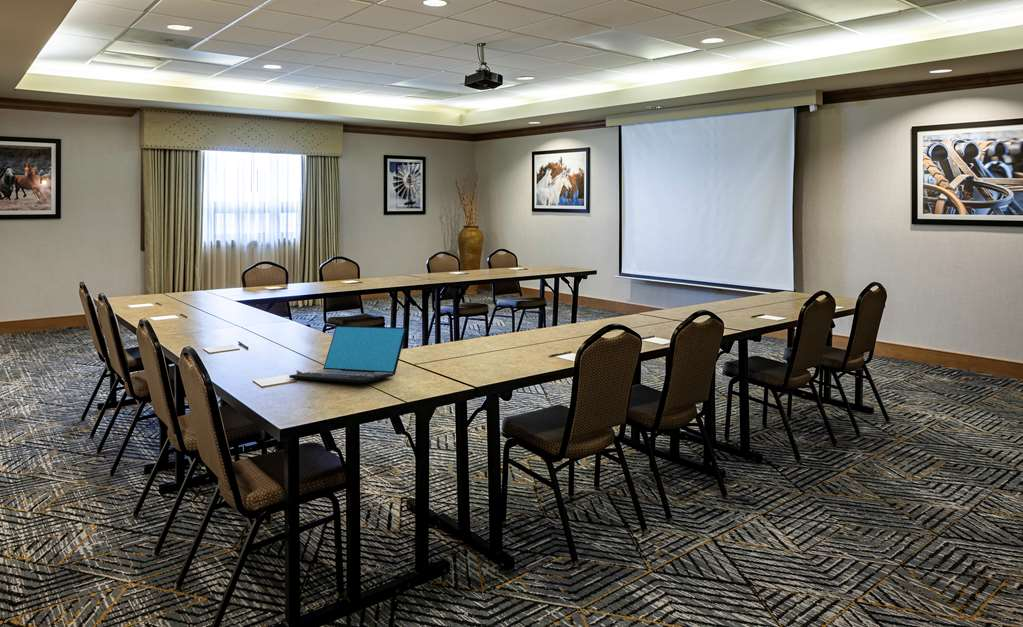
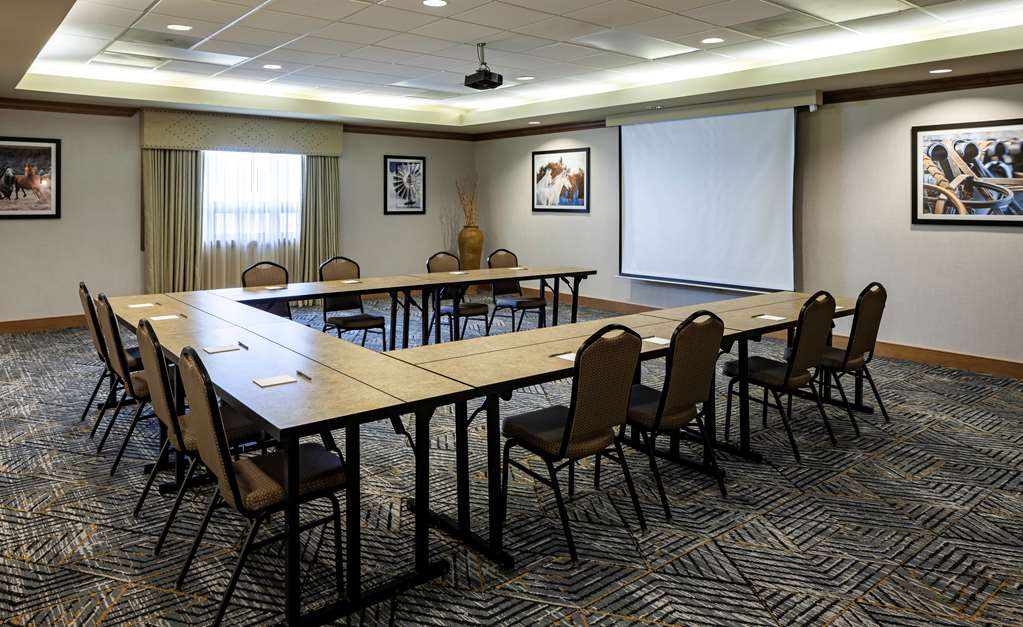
- laptop (349, 352)
